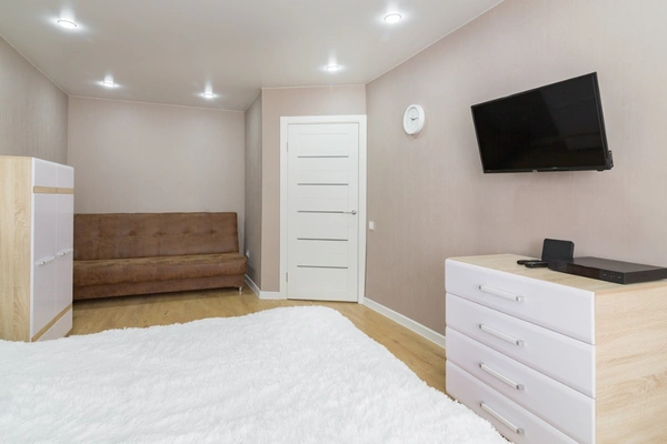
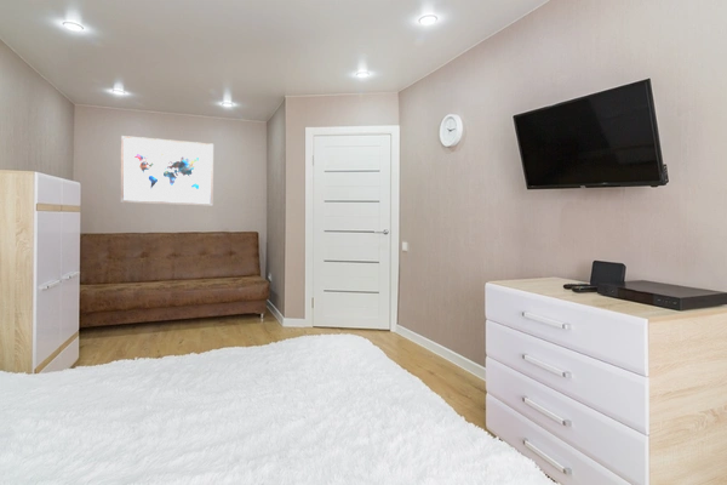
+ wall art (168, 171)
